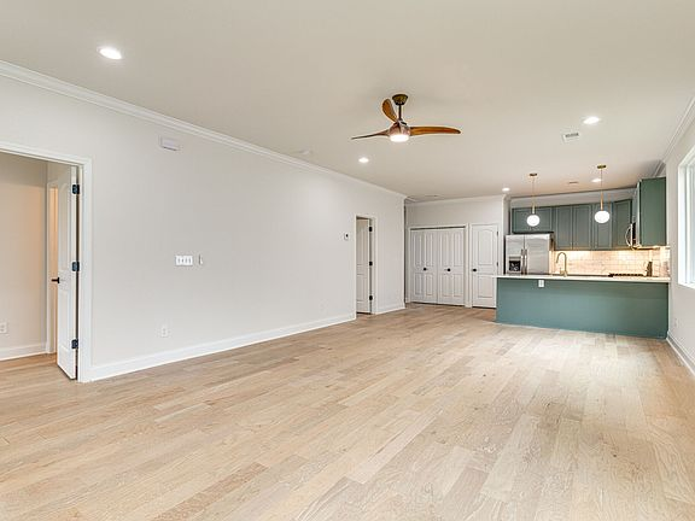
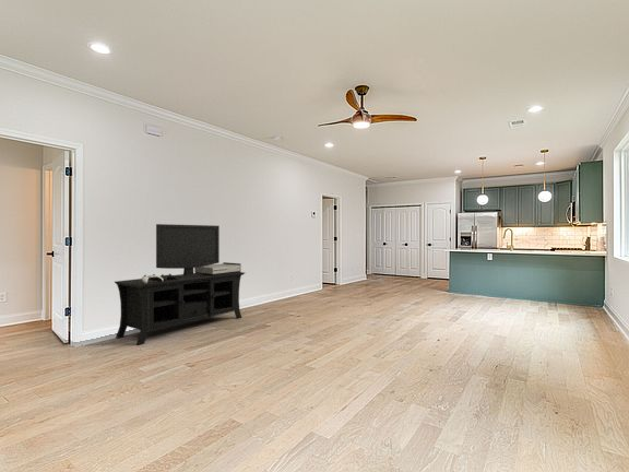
+ media console (187, 275)
